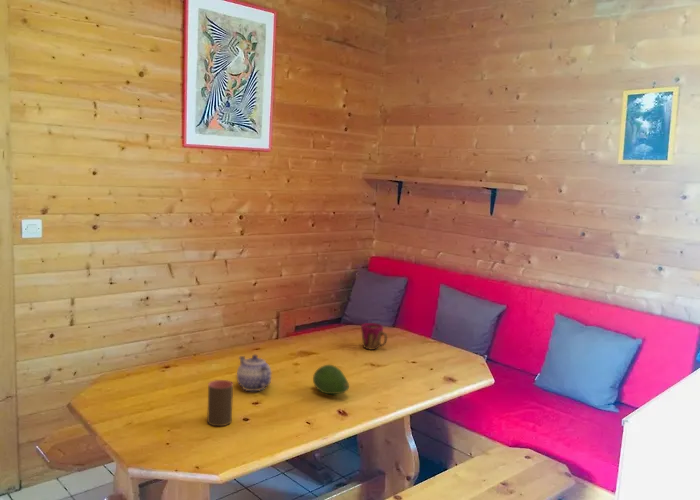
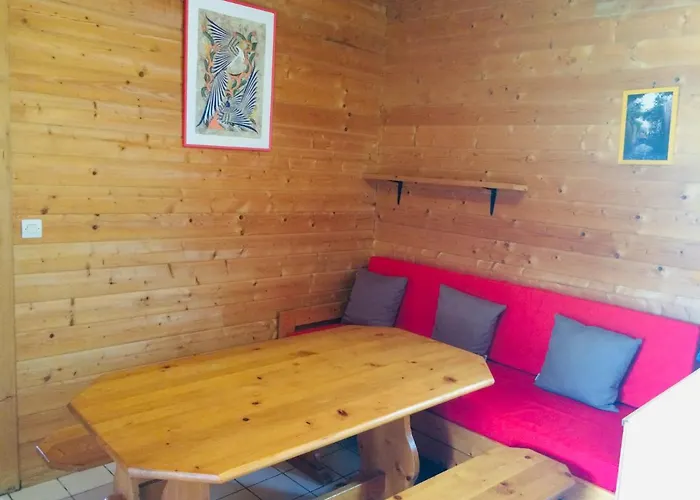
- cup (374, 337)
- cup (220, 402)
- teapot (254, 371)
- fruit (331, 380)
